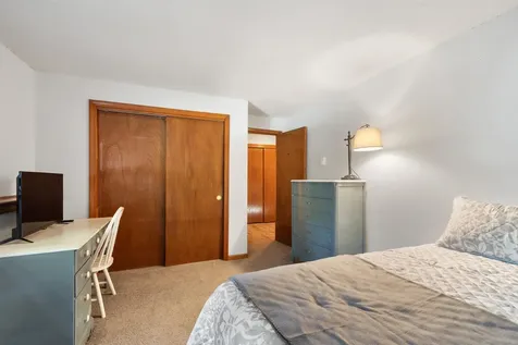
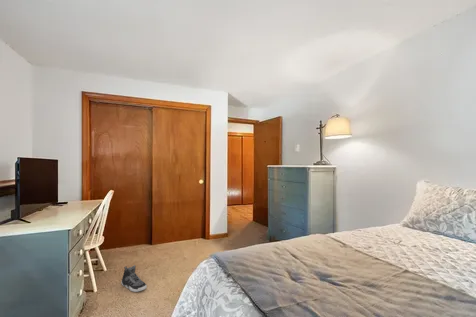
+ sneaker (133, 277)
